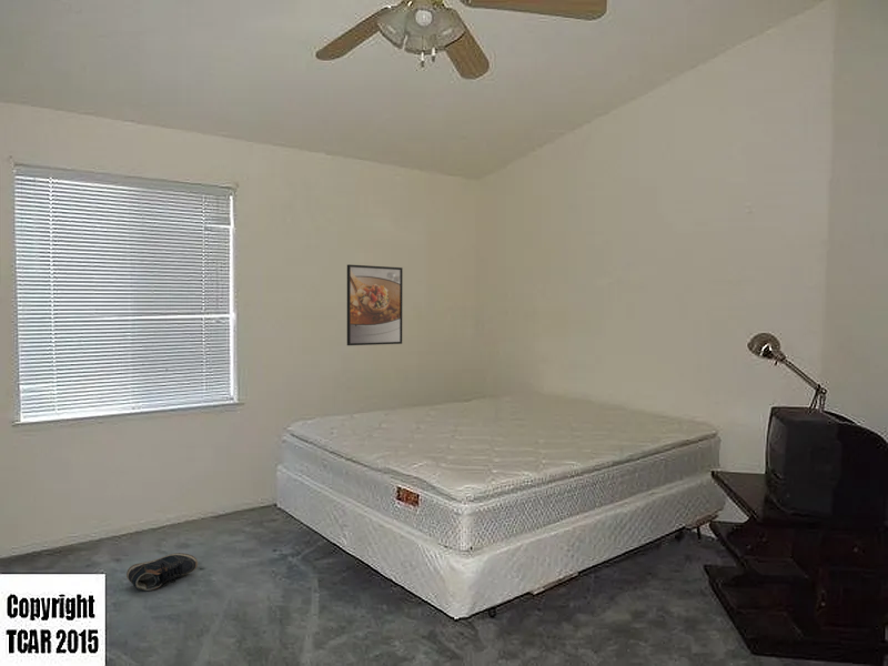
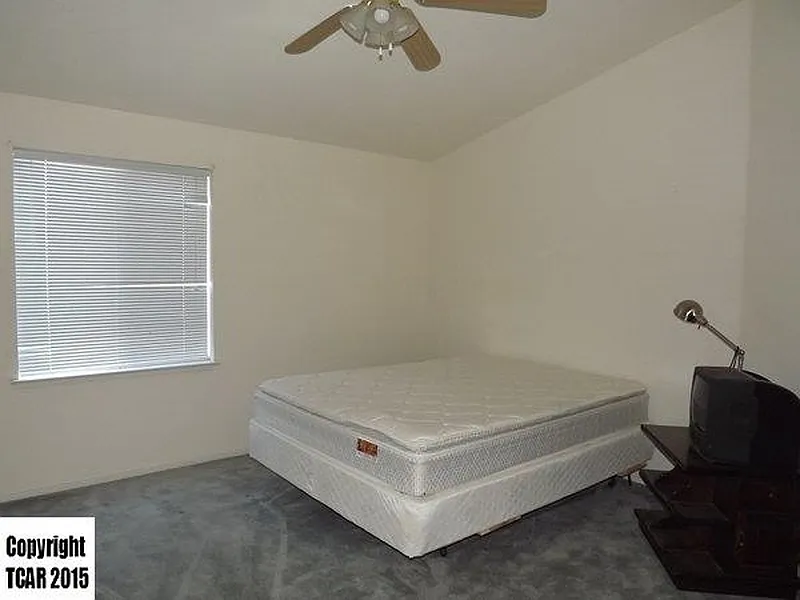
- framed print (375, 305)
- shoe (164, 571)
